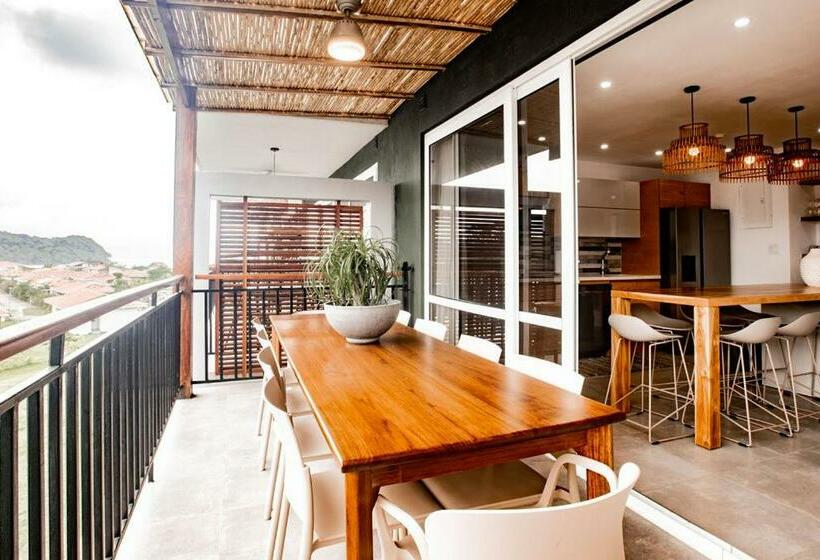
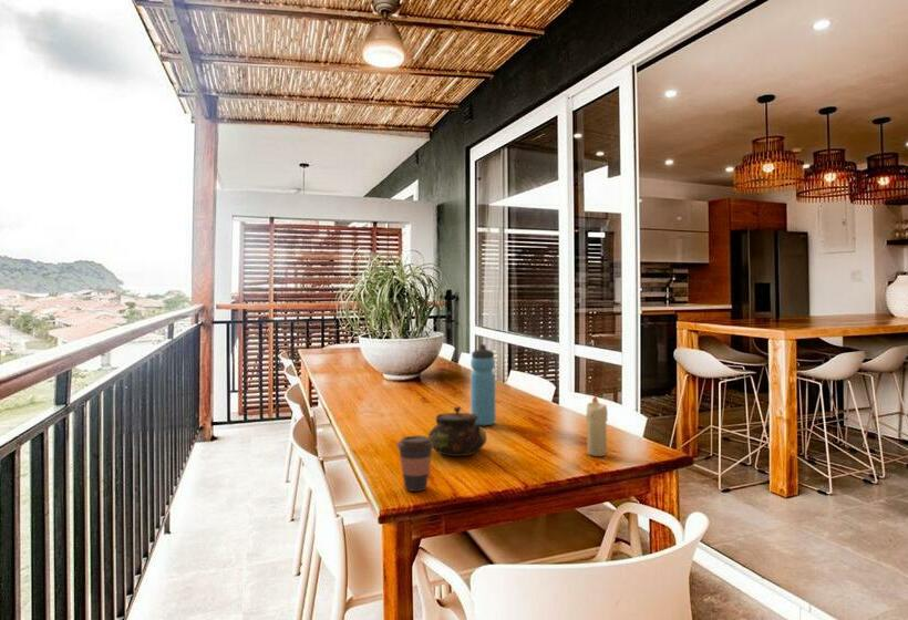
+ teapot (457, 428)
+ water bottle (483, 383)
+ coffee cup (415, 463)
+ candle (597, 423)
